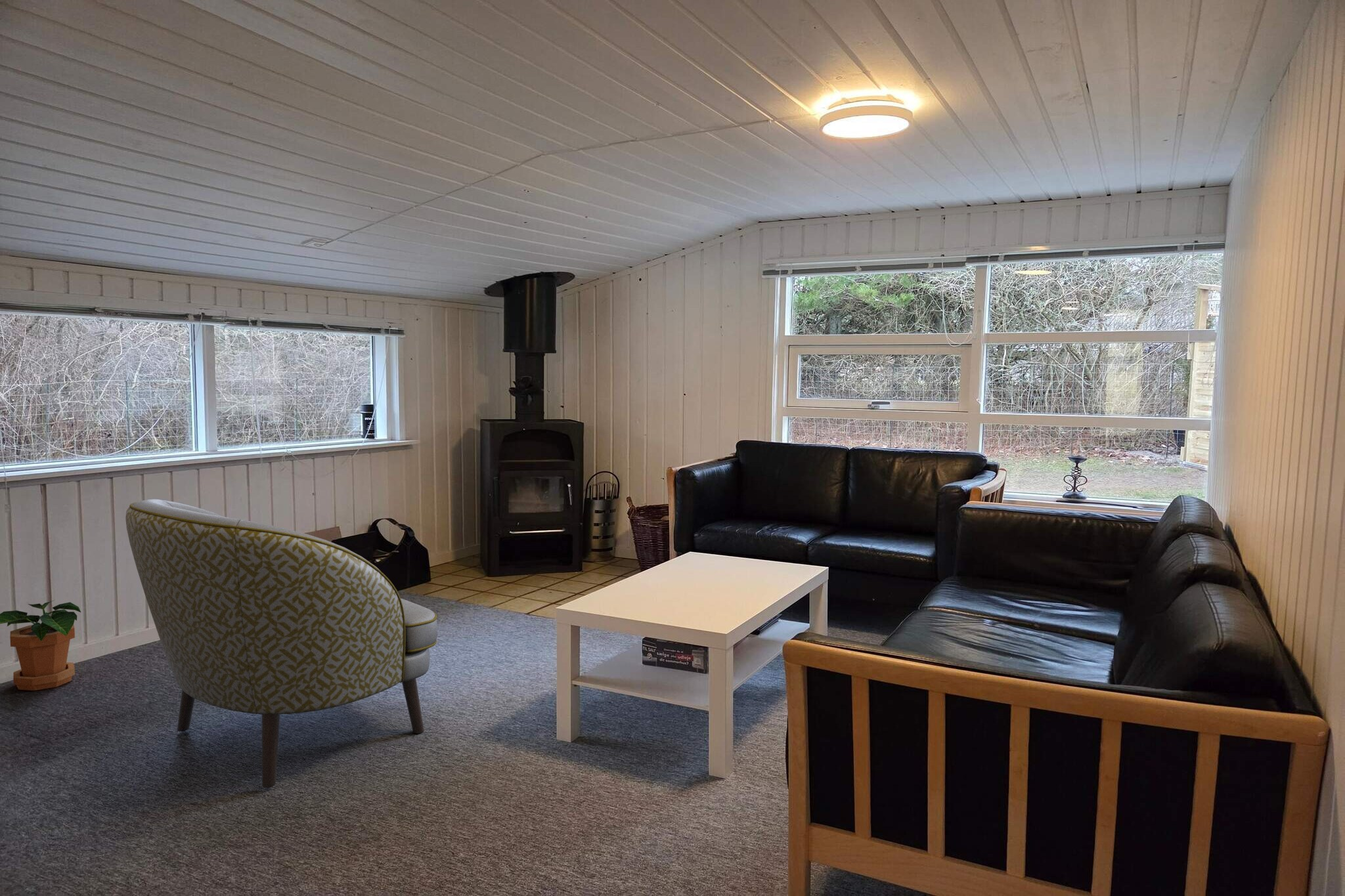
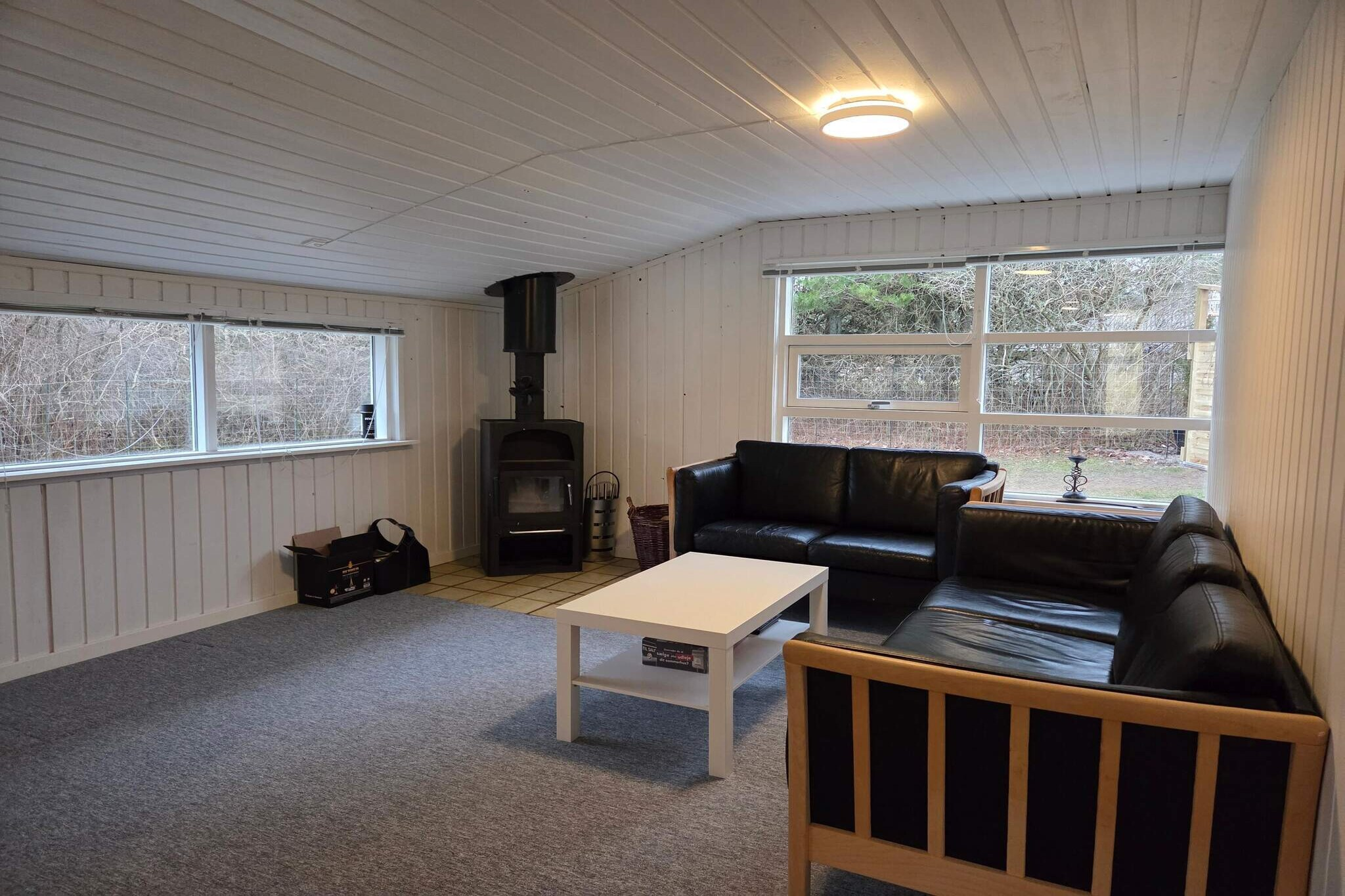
- armchair (280, 618)
- potted plant (41, 646)
